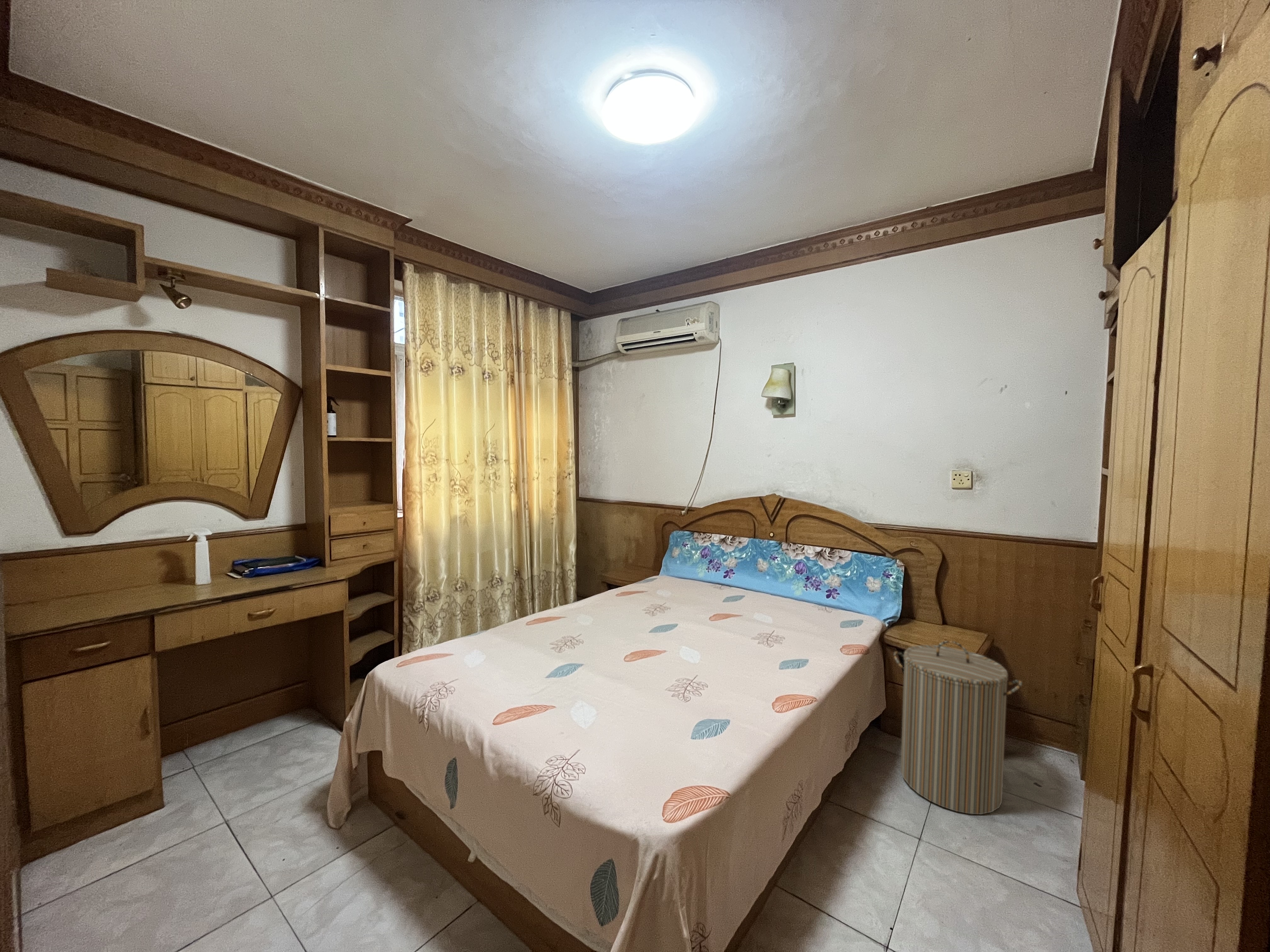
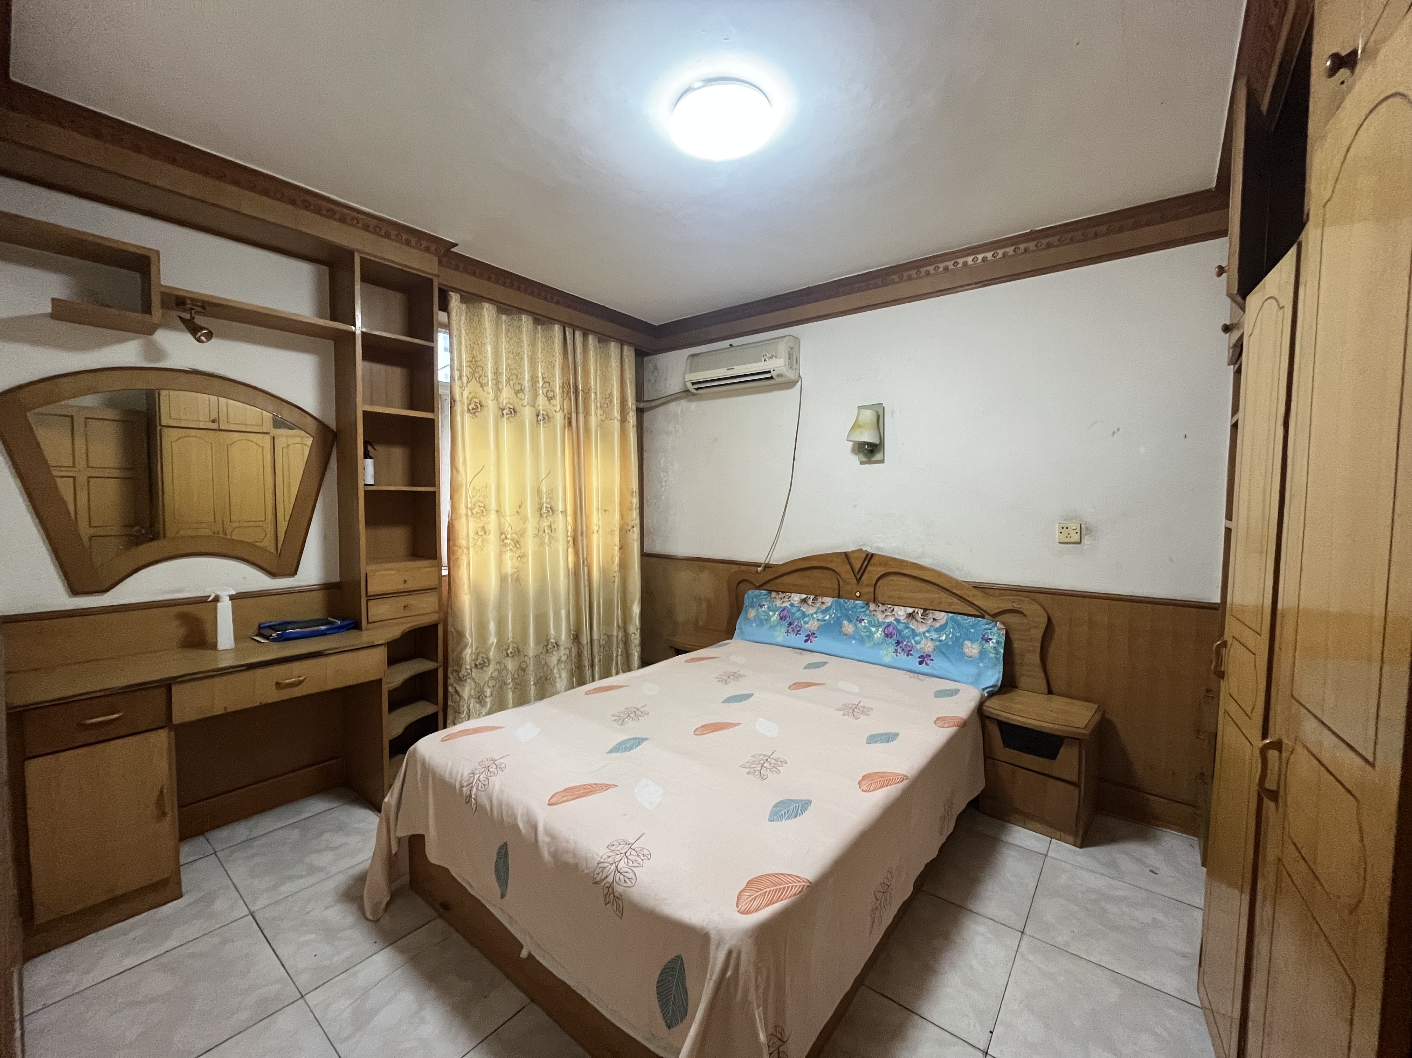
- laundry hamper (952, 713)
